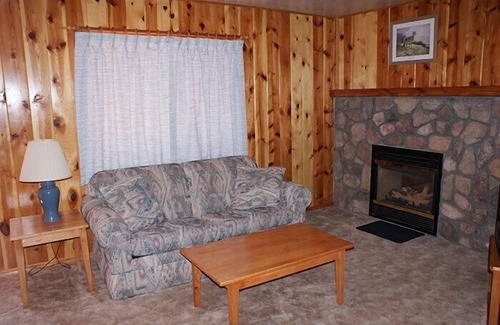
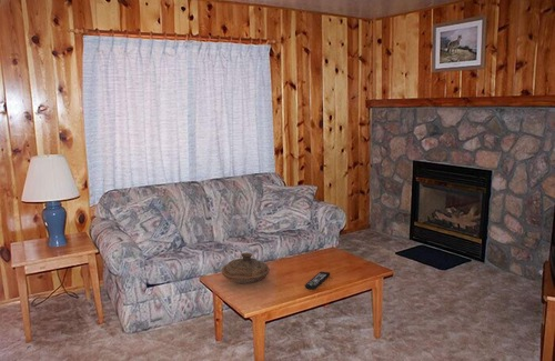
+ remote control (317, 280)
+ decorative bowl (245, 267)
